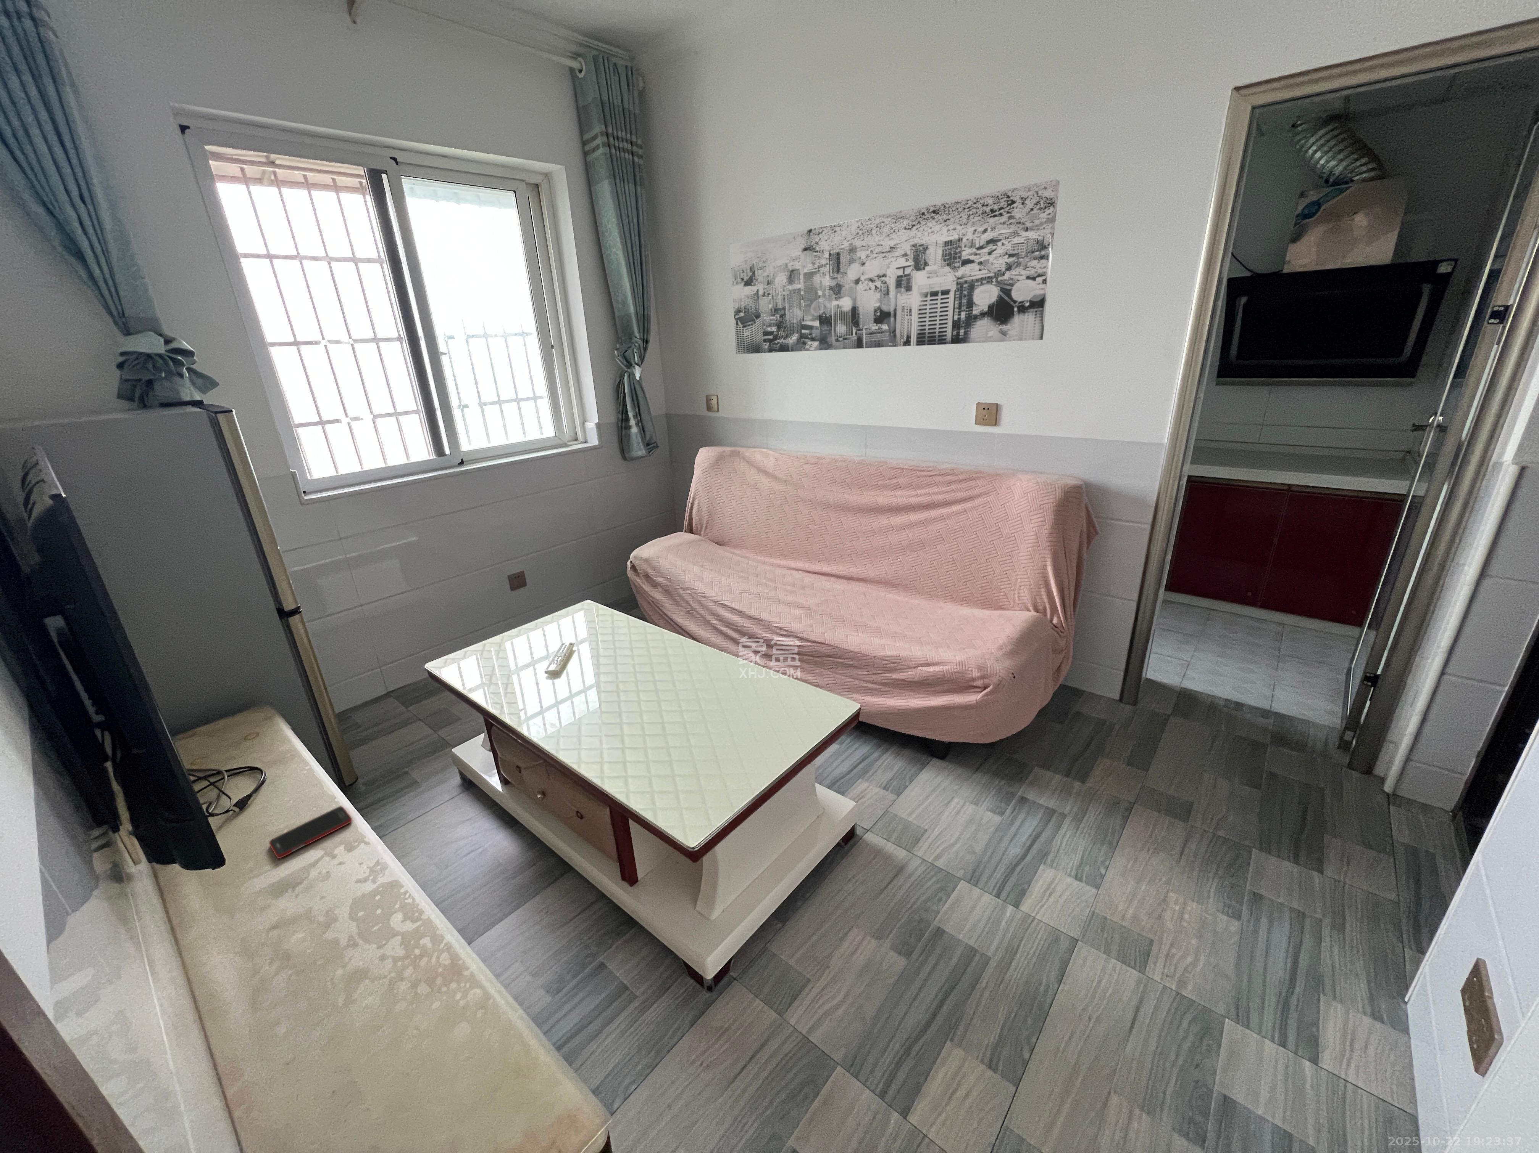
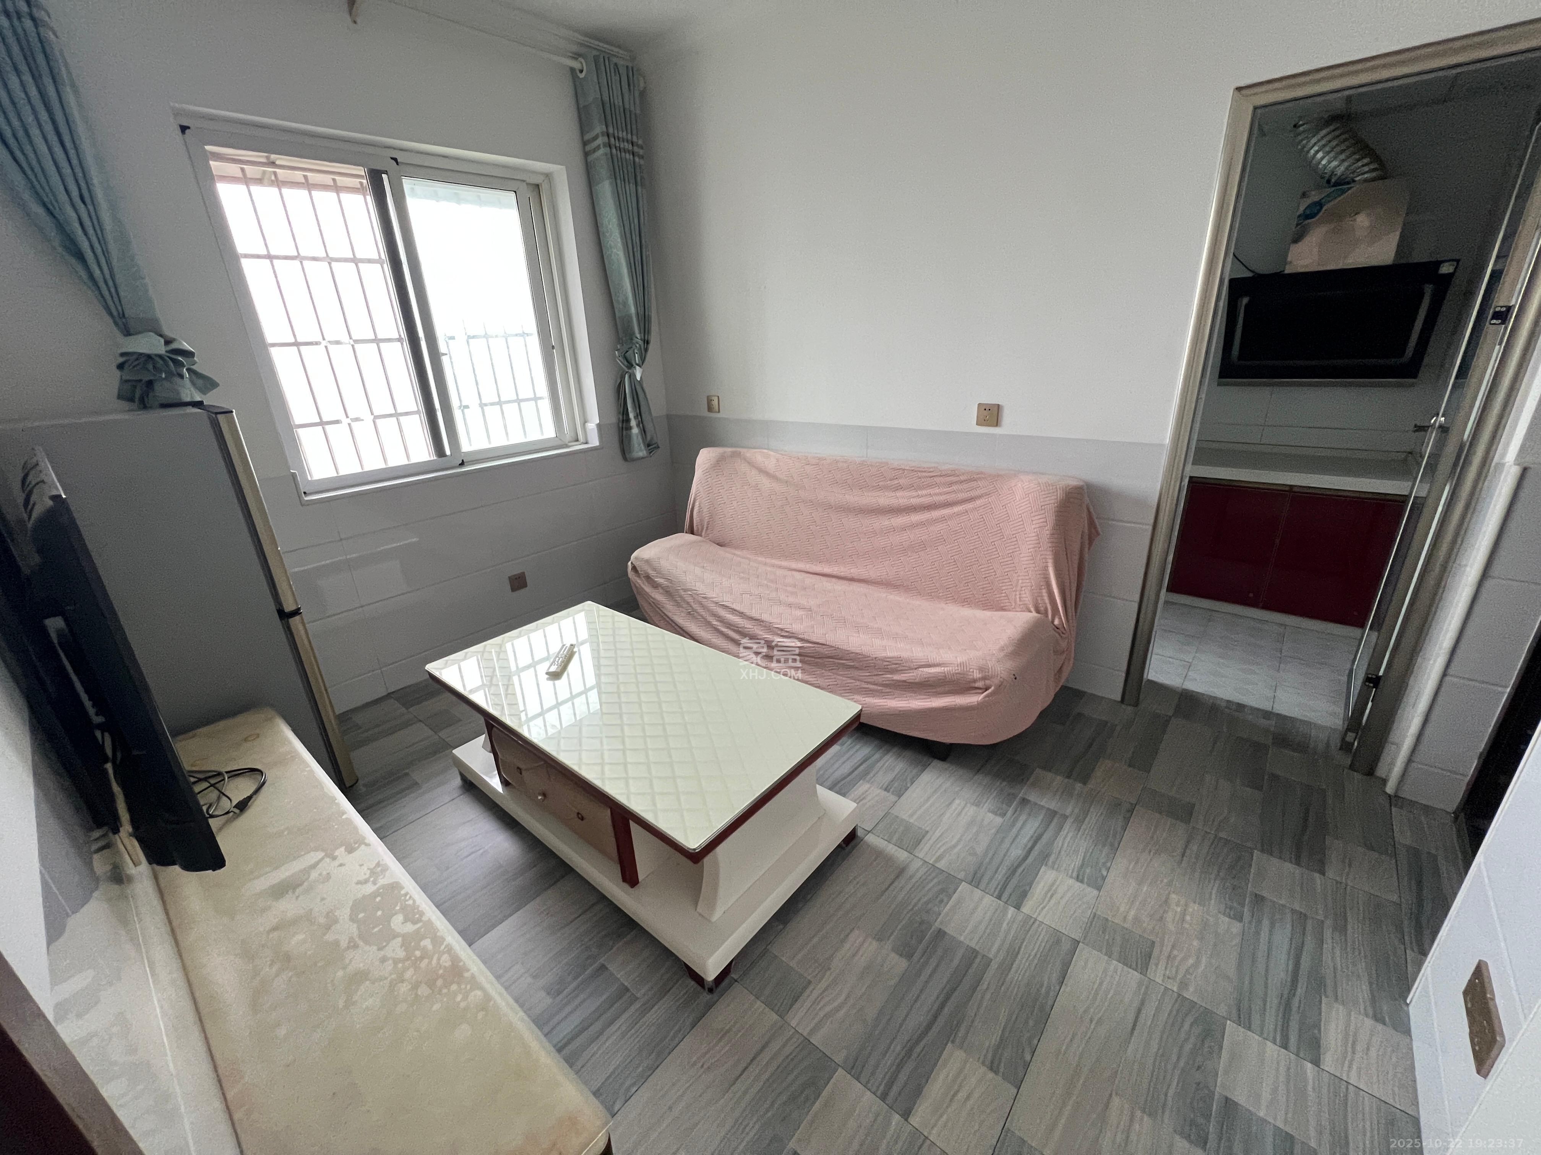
- wall art (864, 286)
- cell phone (311, 831)
